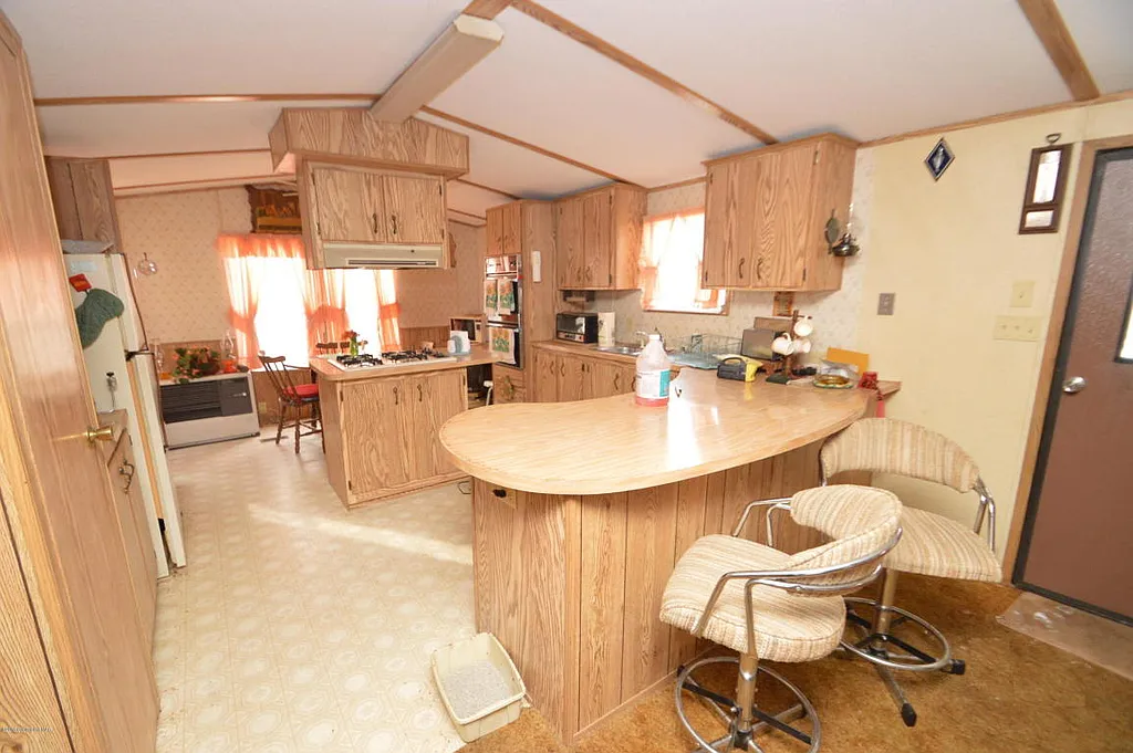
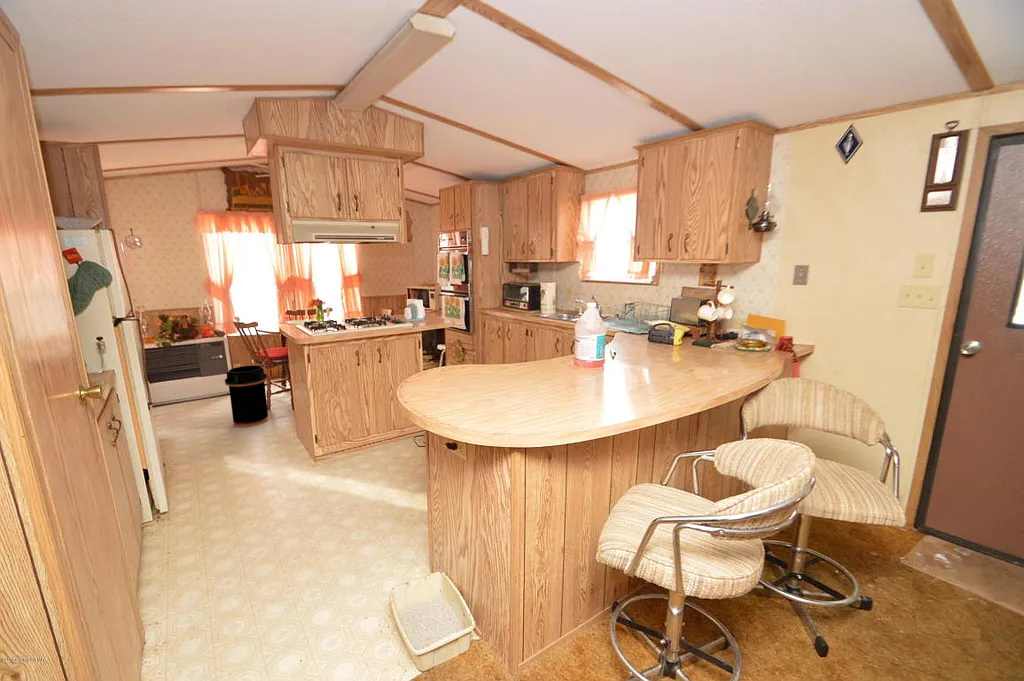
+ trash can (248, 395)
